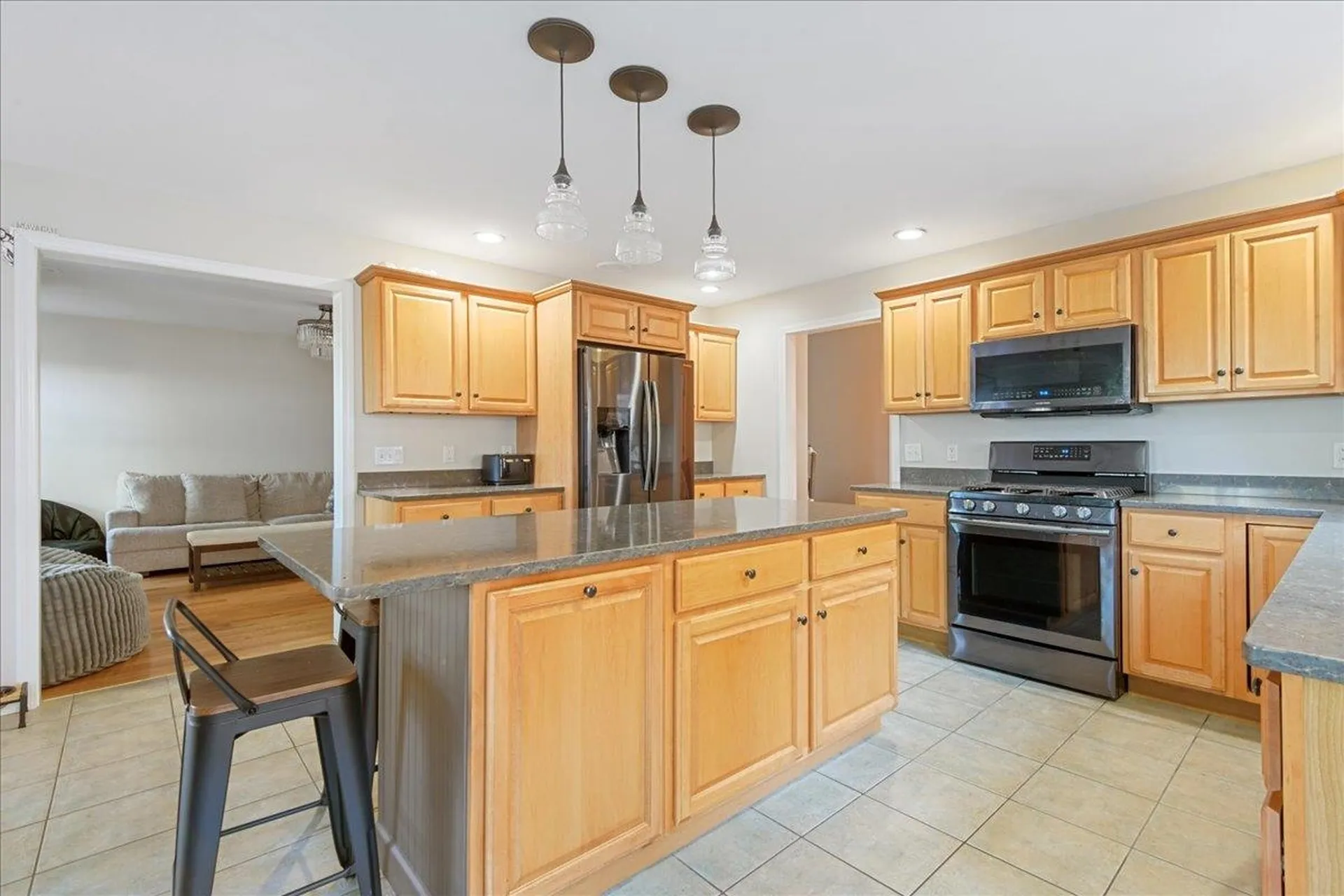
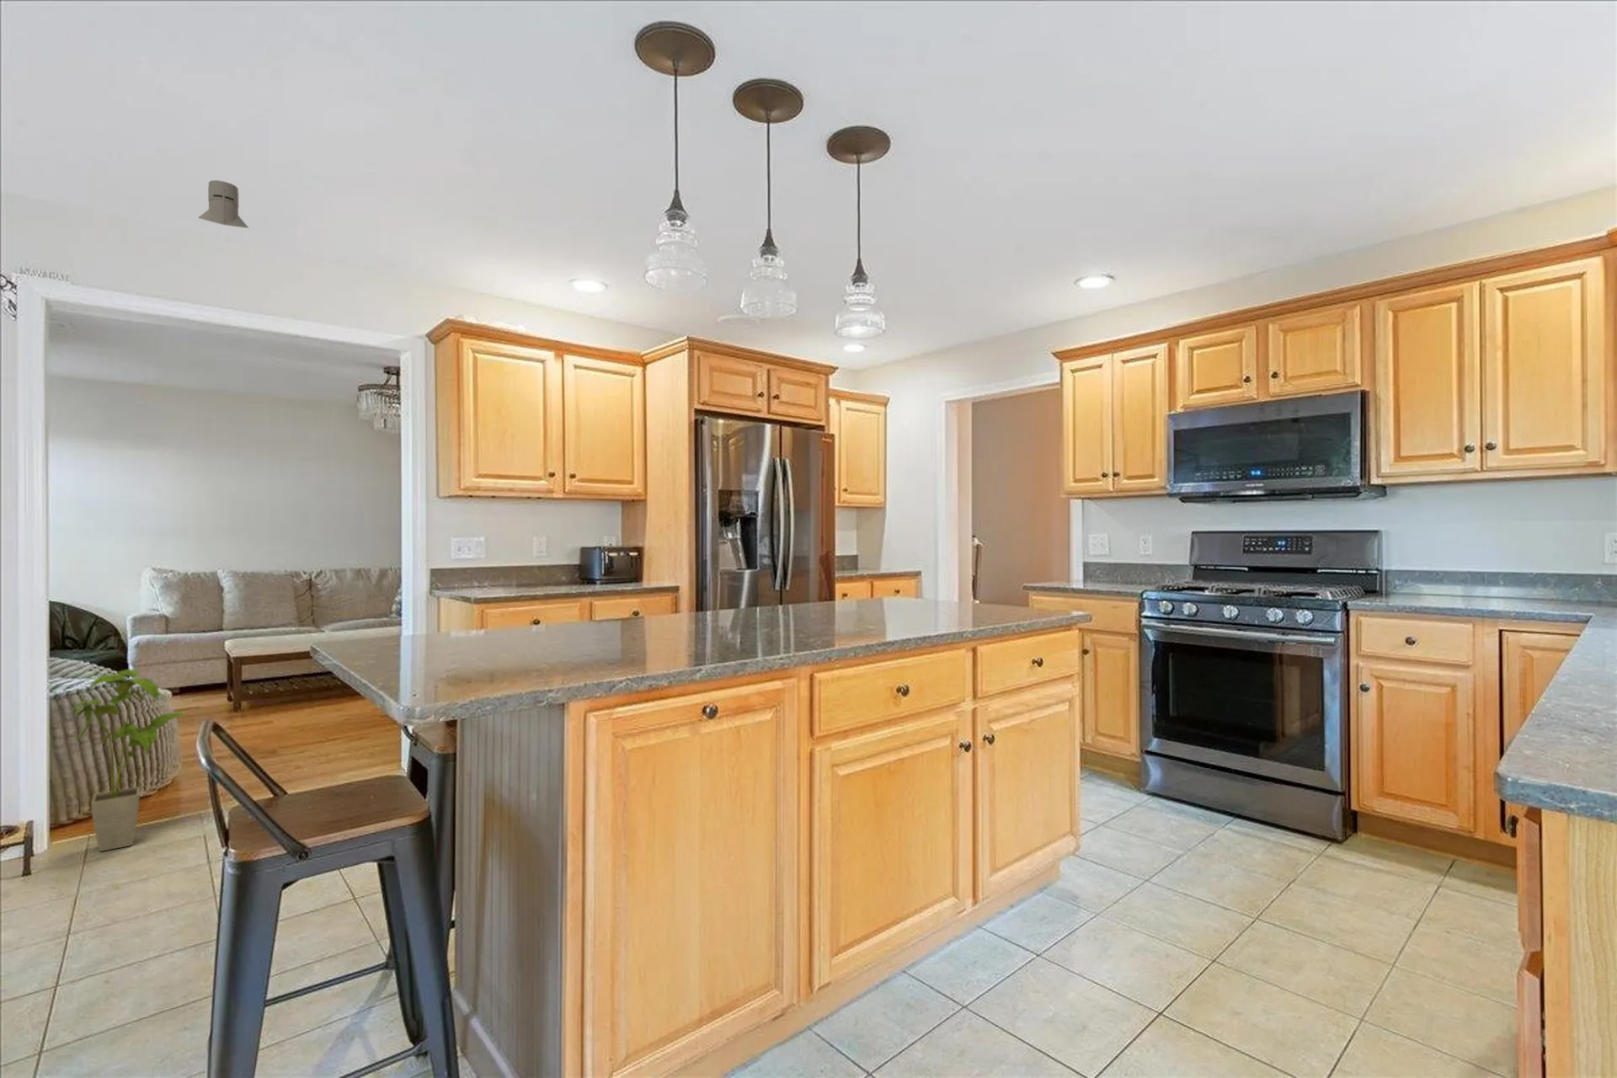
+ house plant (132, 757)
+ knight helmet (224, 207)
